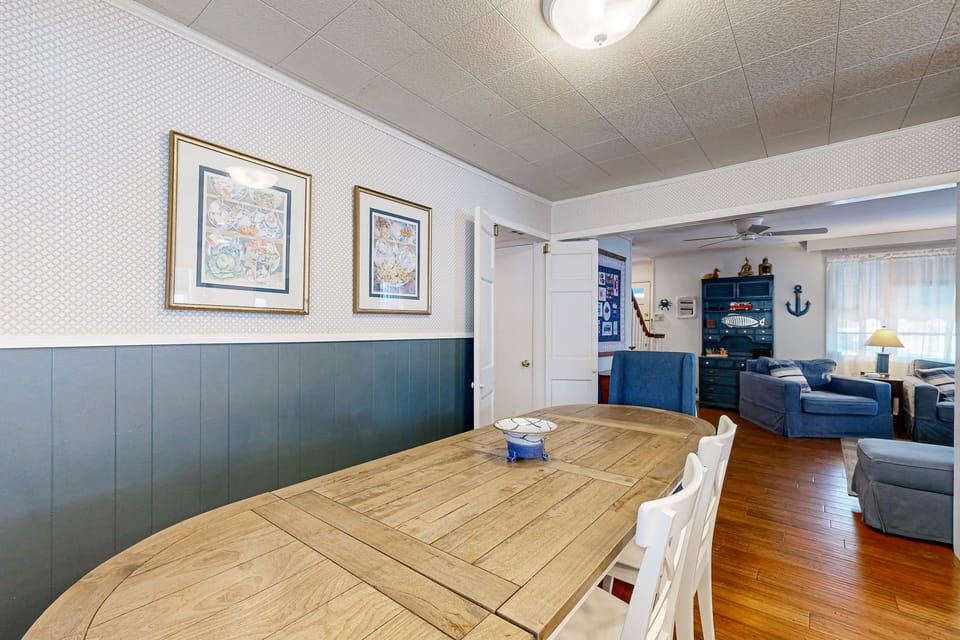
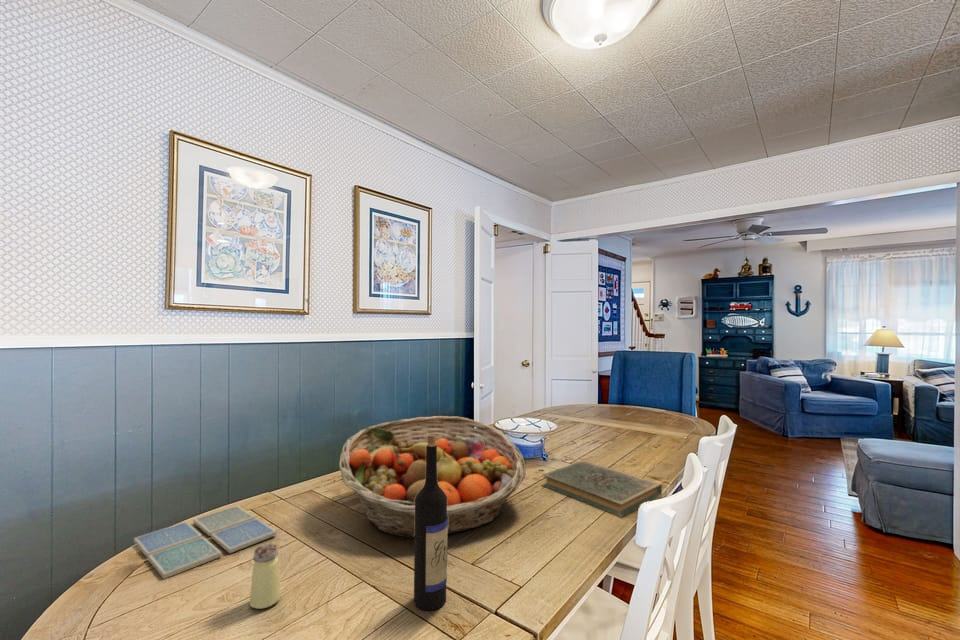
+ book (600, 484)
+ fruit basket (437, 469)
+ saltshaker (265, 573)
+ wine bottle (431, 517)
+ drink coaster (205, 538)
